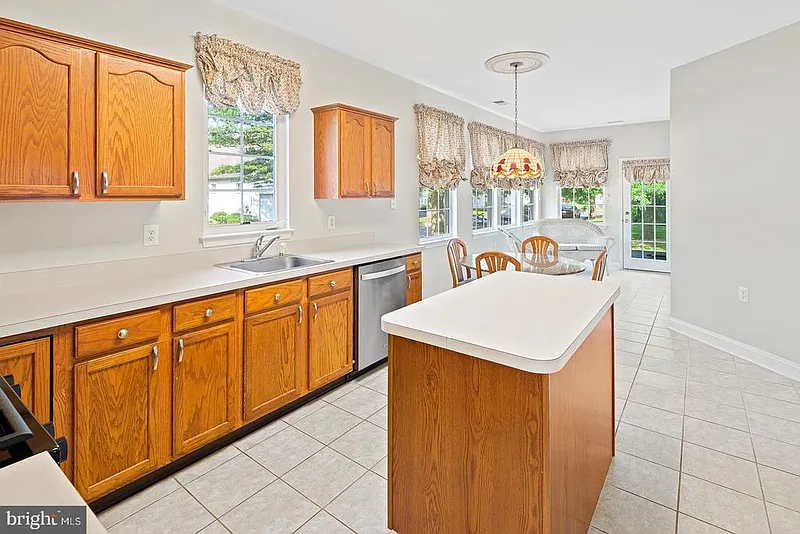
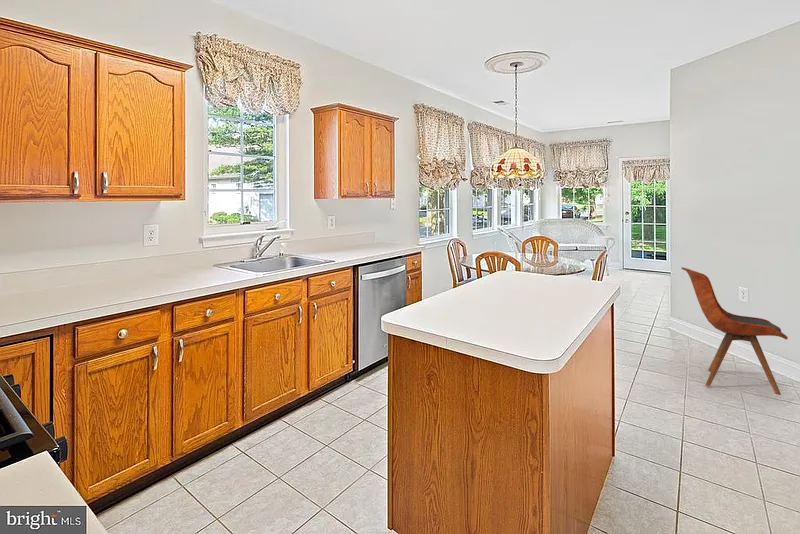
+ dining chair (738, 325)
